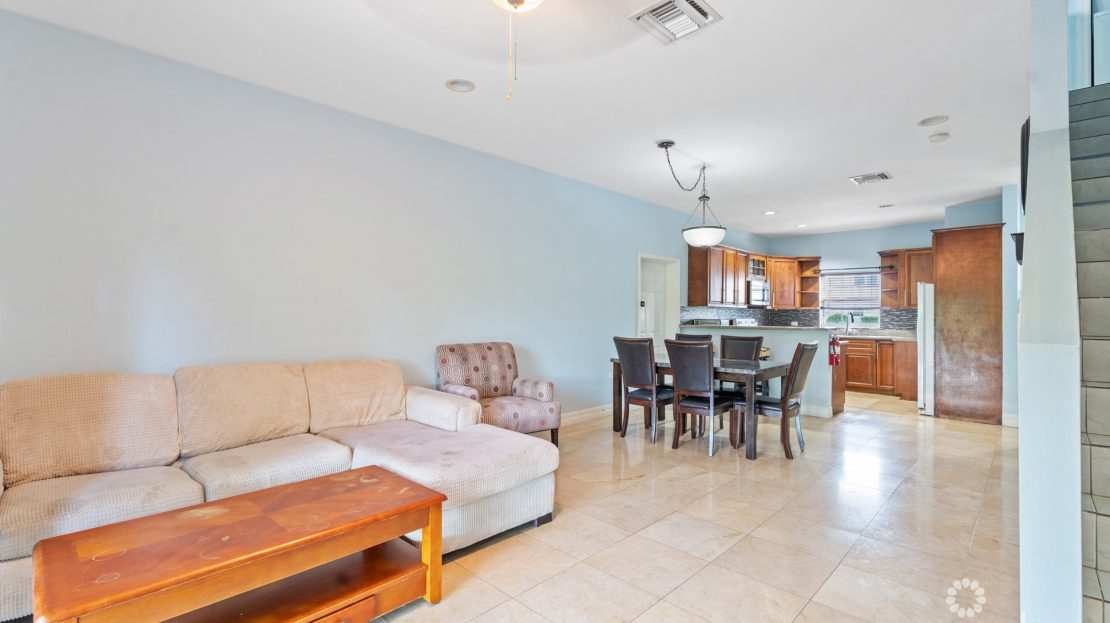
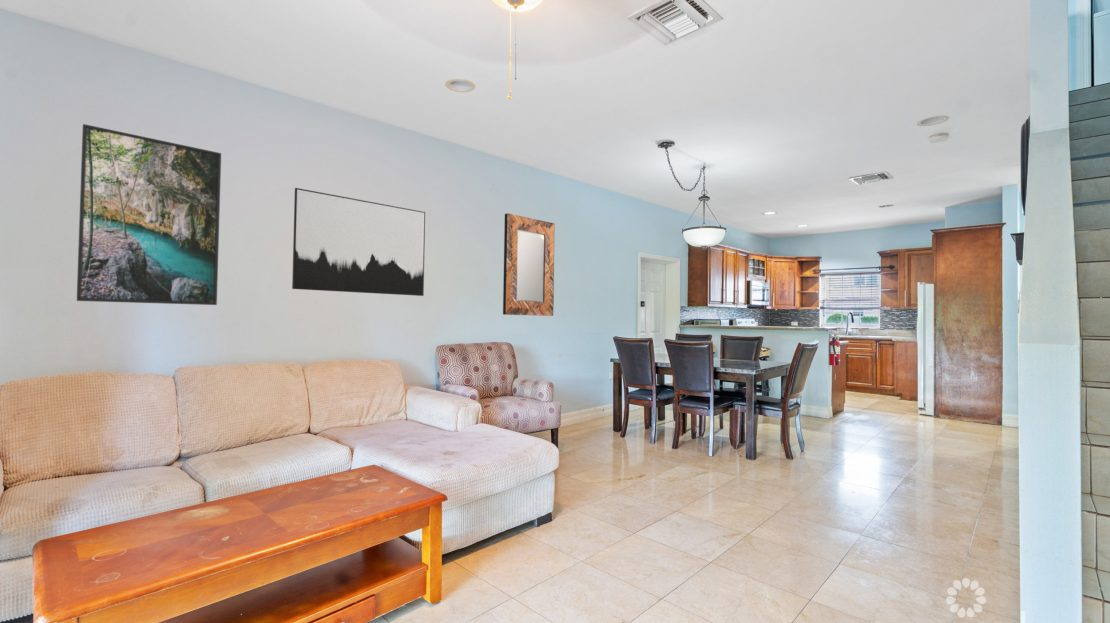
+ wall art (364, 246)
+ home mirror (530, 266)
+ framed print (154, 221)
